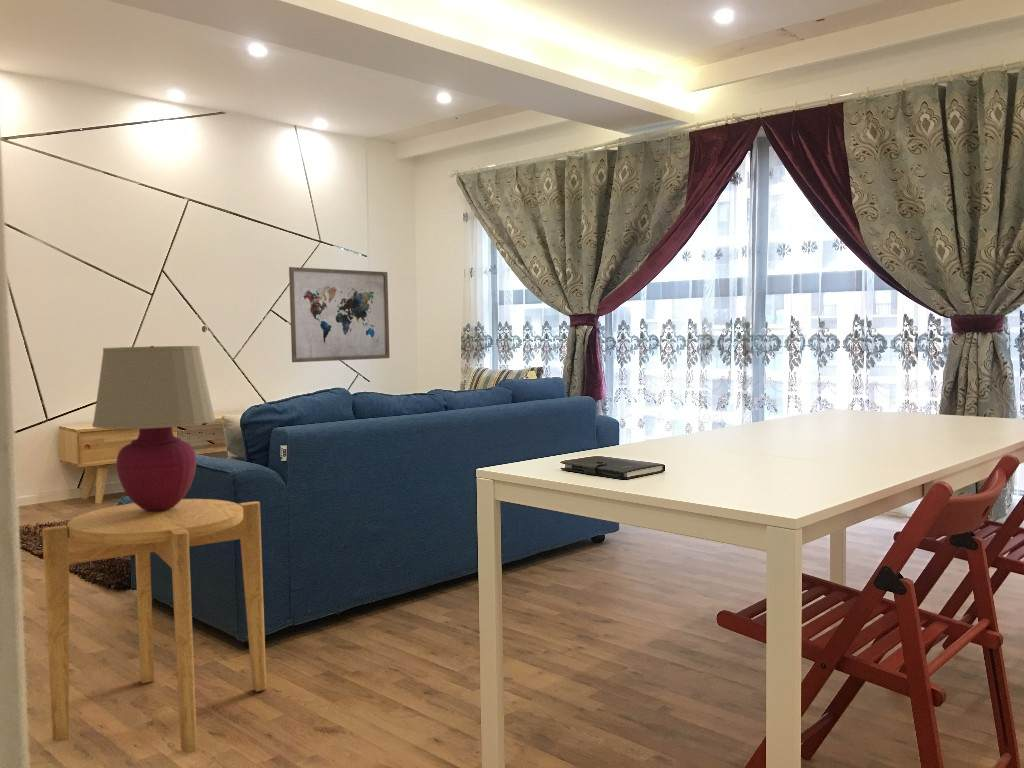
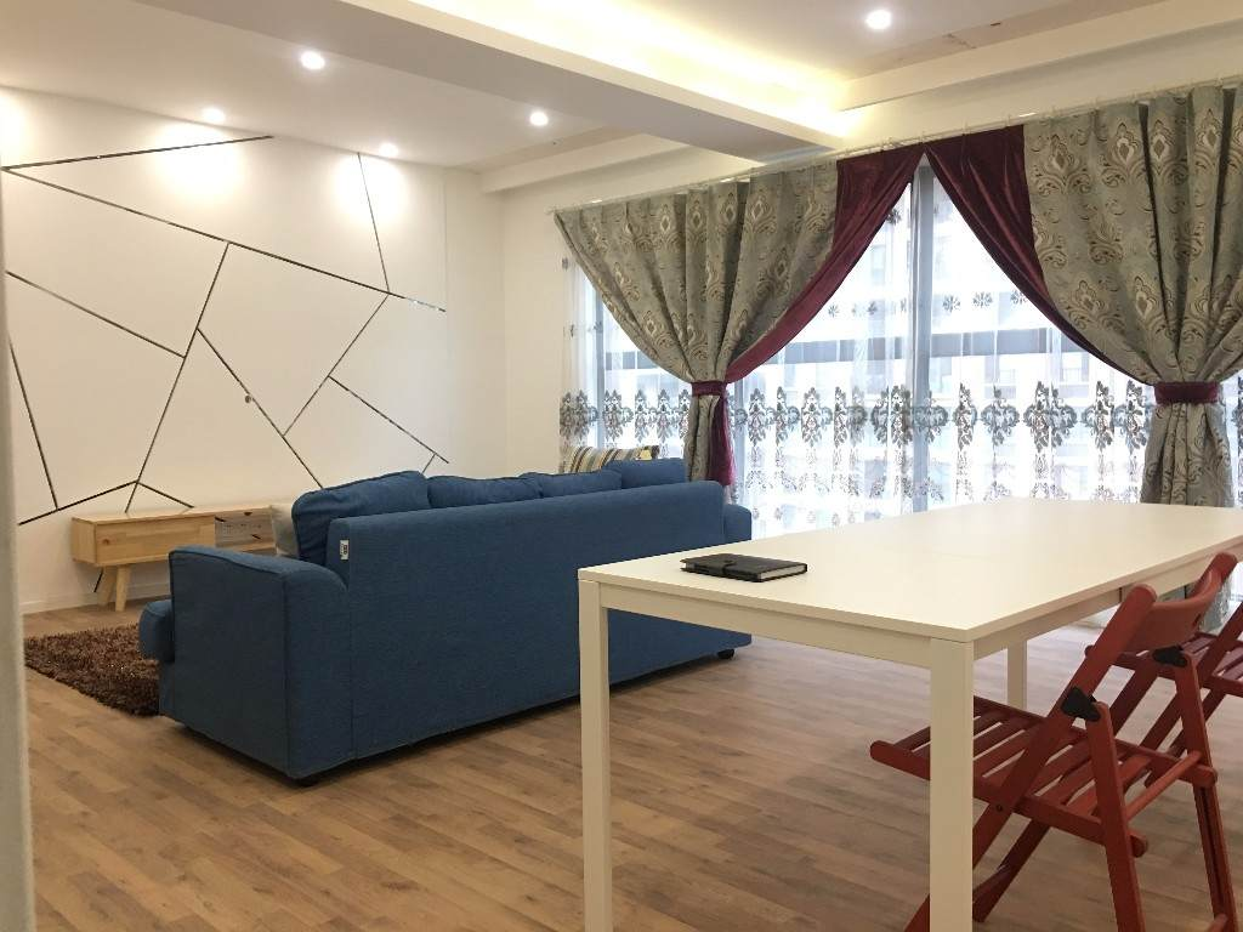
- side table (151, 613)
- table lamp (155, 427)
- wall art (341, 315)
